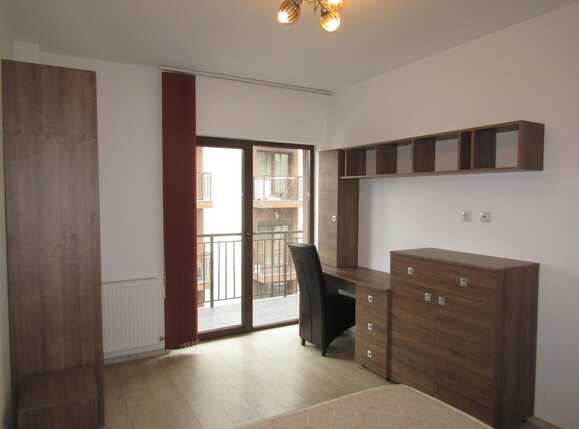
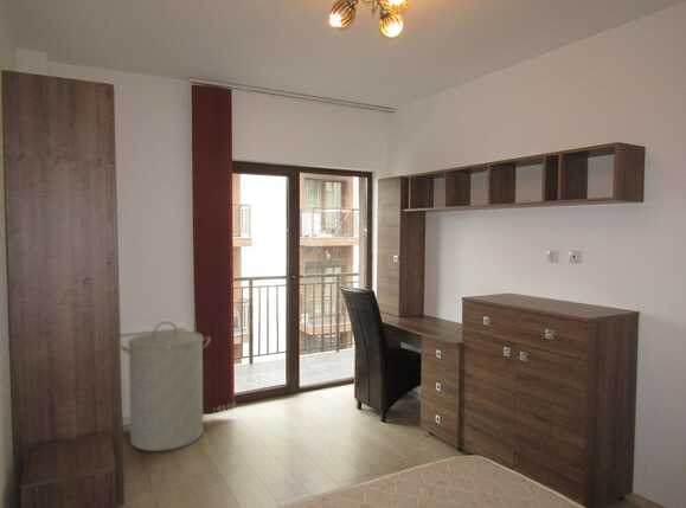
+ laundry hamper (167, 379)
